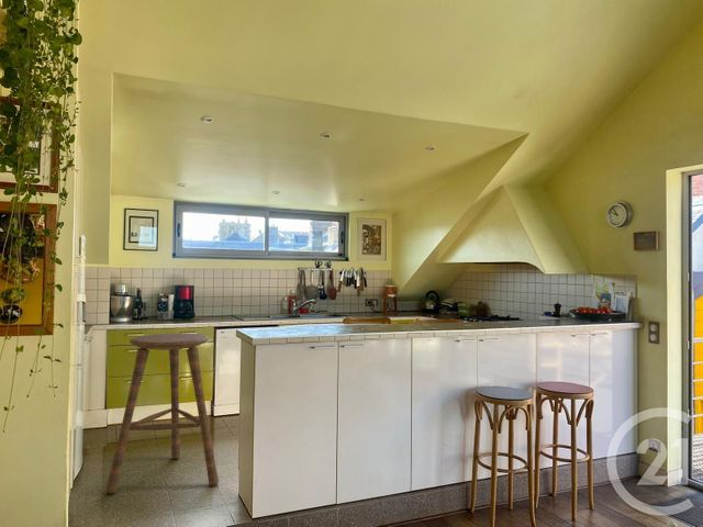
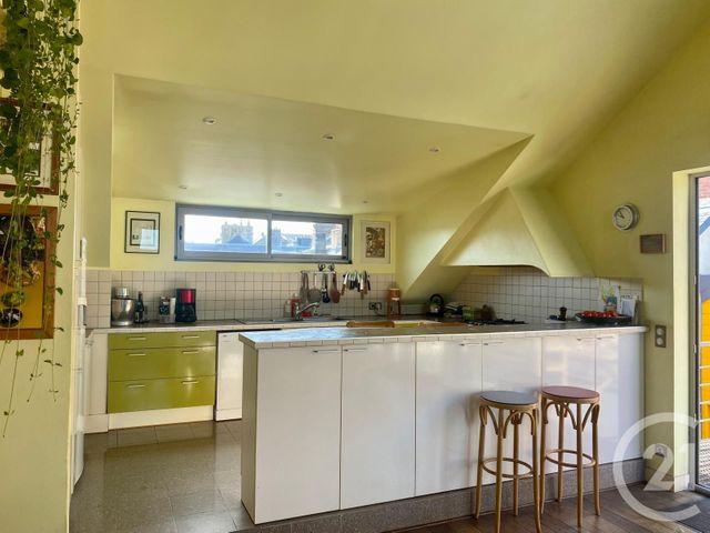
- bar stool (159, 412)
